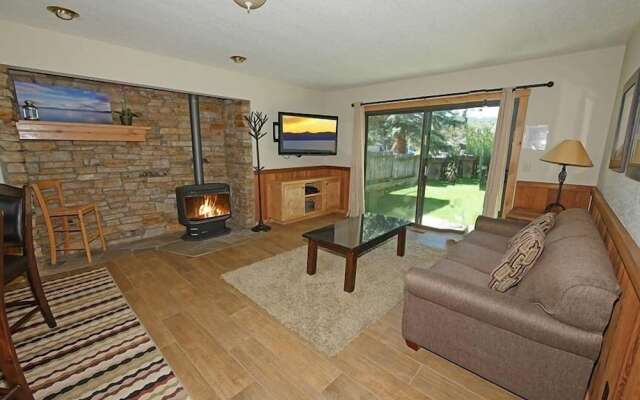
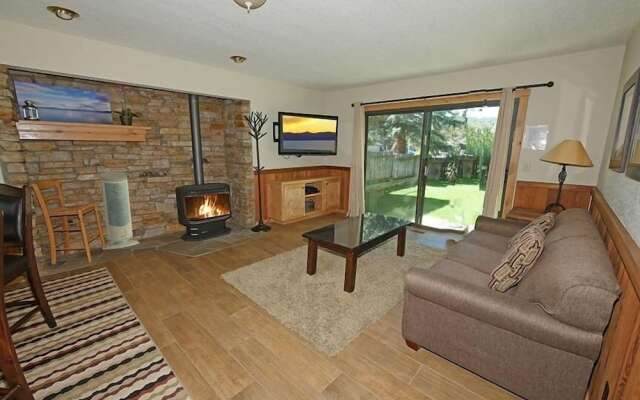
+ air purifier (117, 209)
